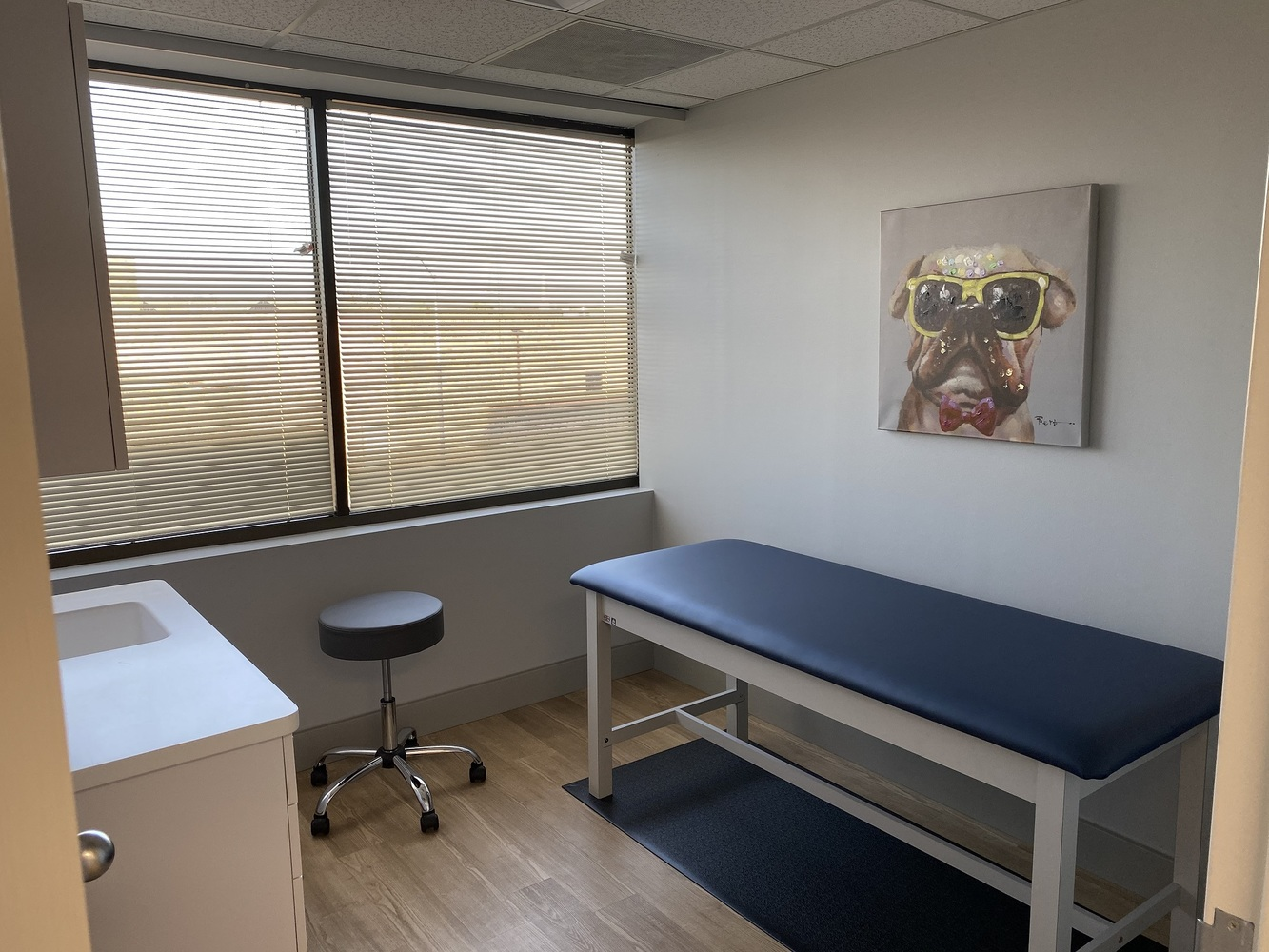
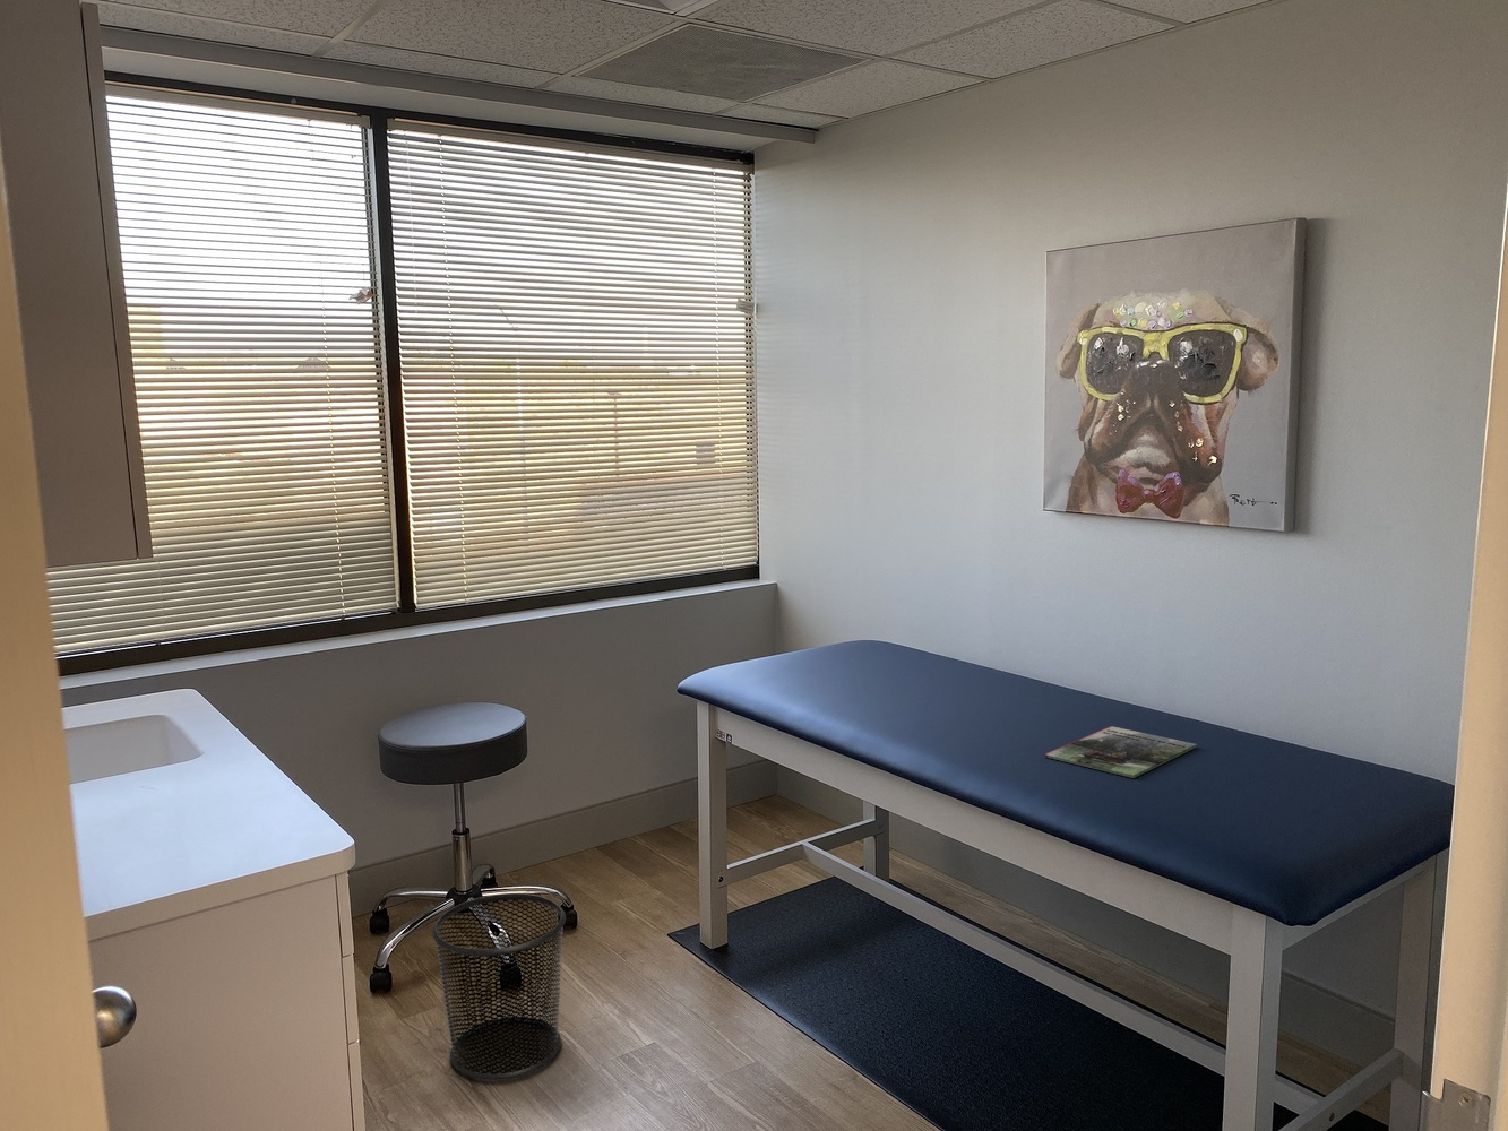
+ waste bin (503, 985)
+ magazine (1121, 750)
